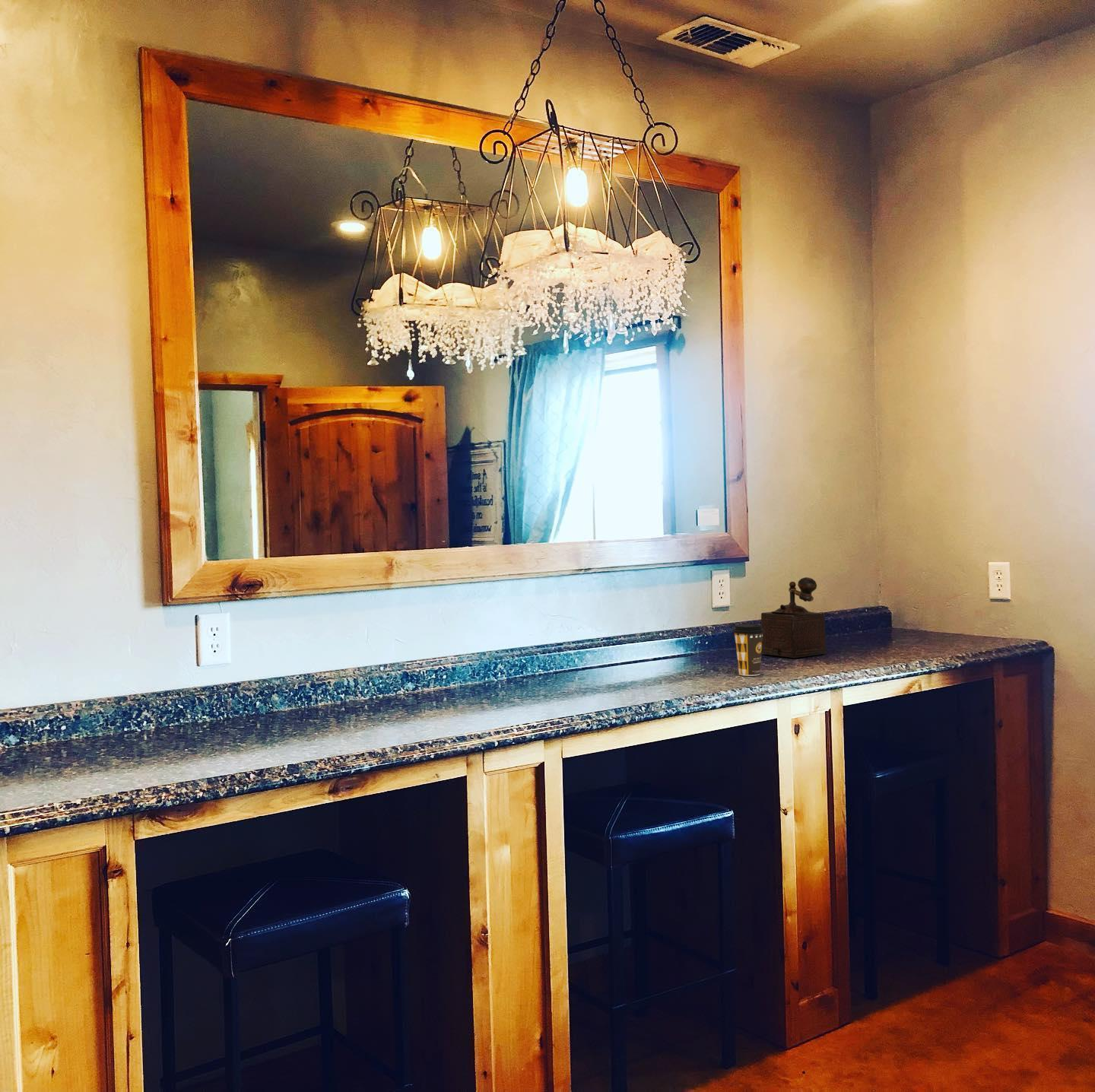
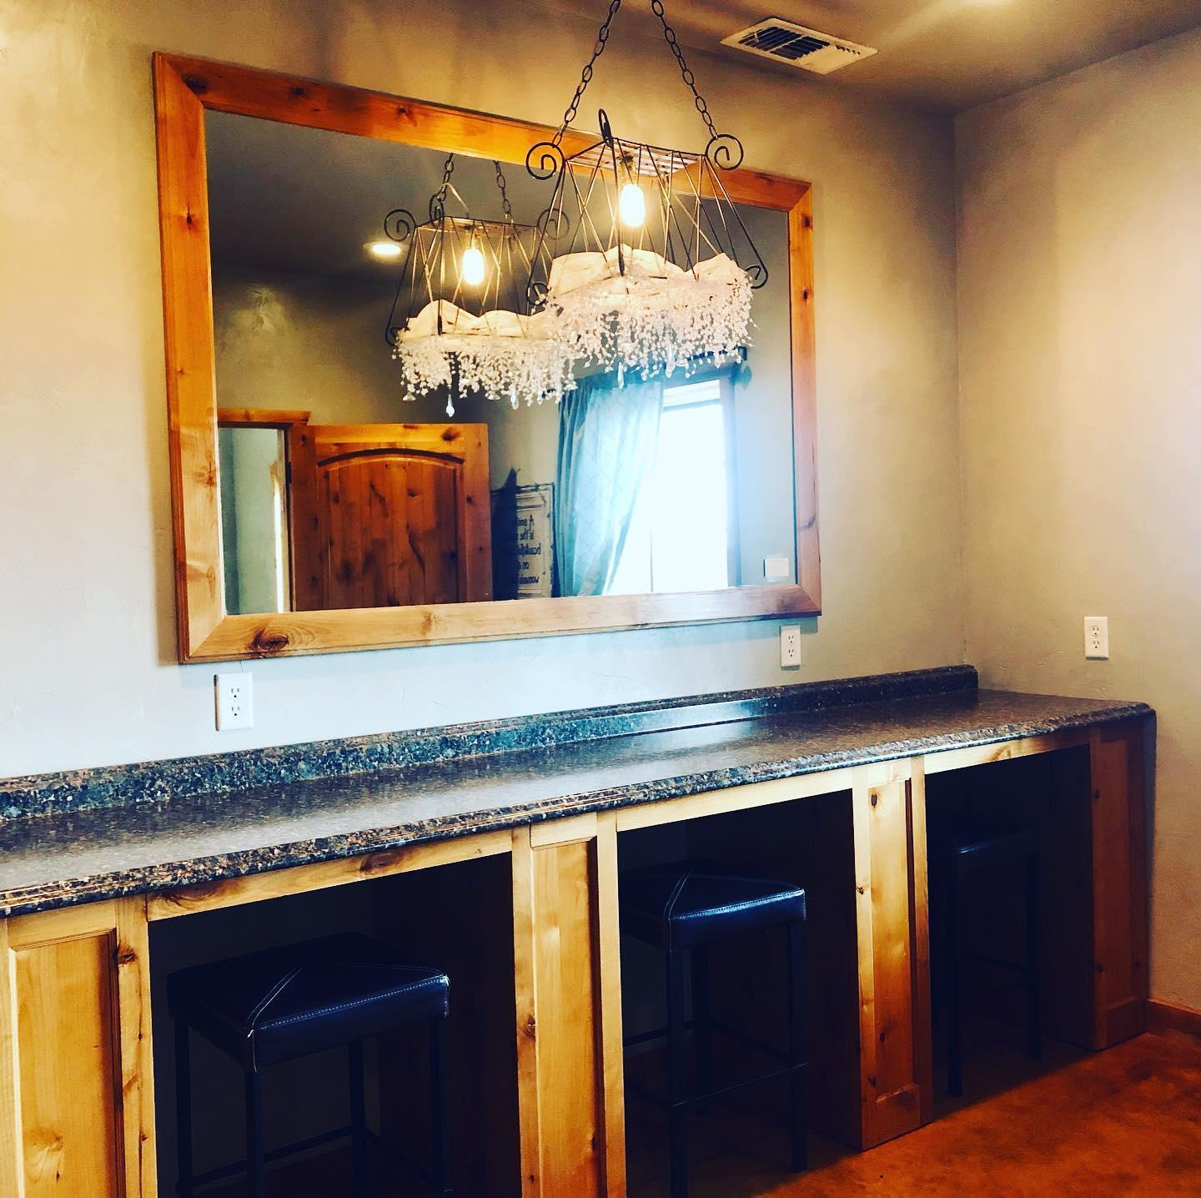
- coffee cup (748, 649)
- coffee grinder (799, 615)
